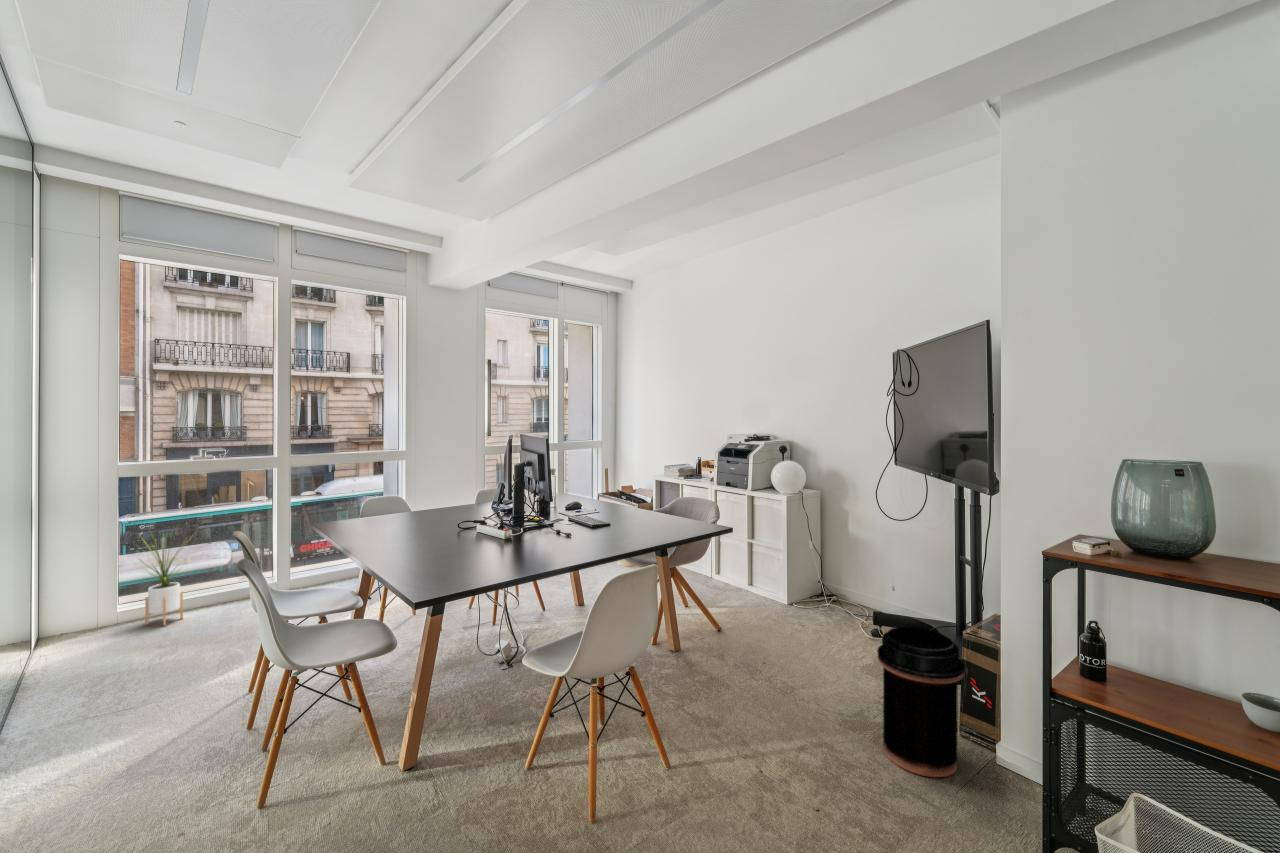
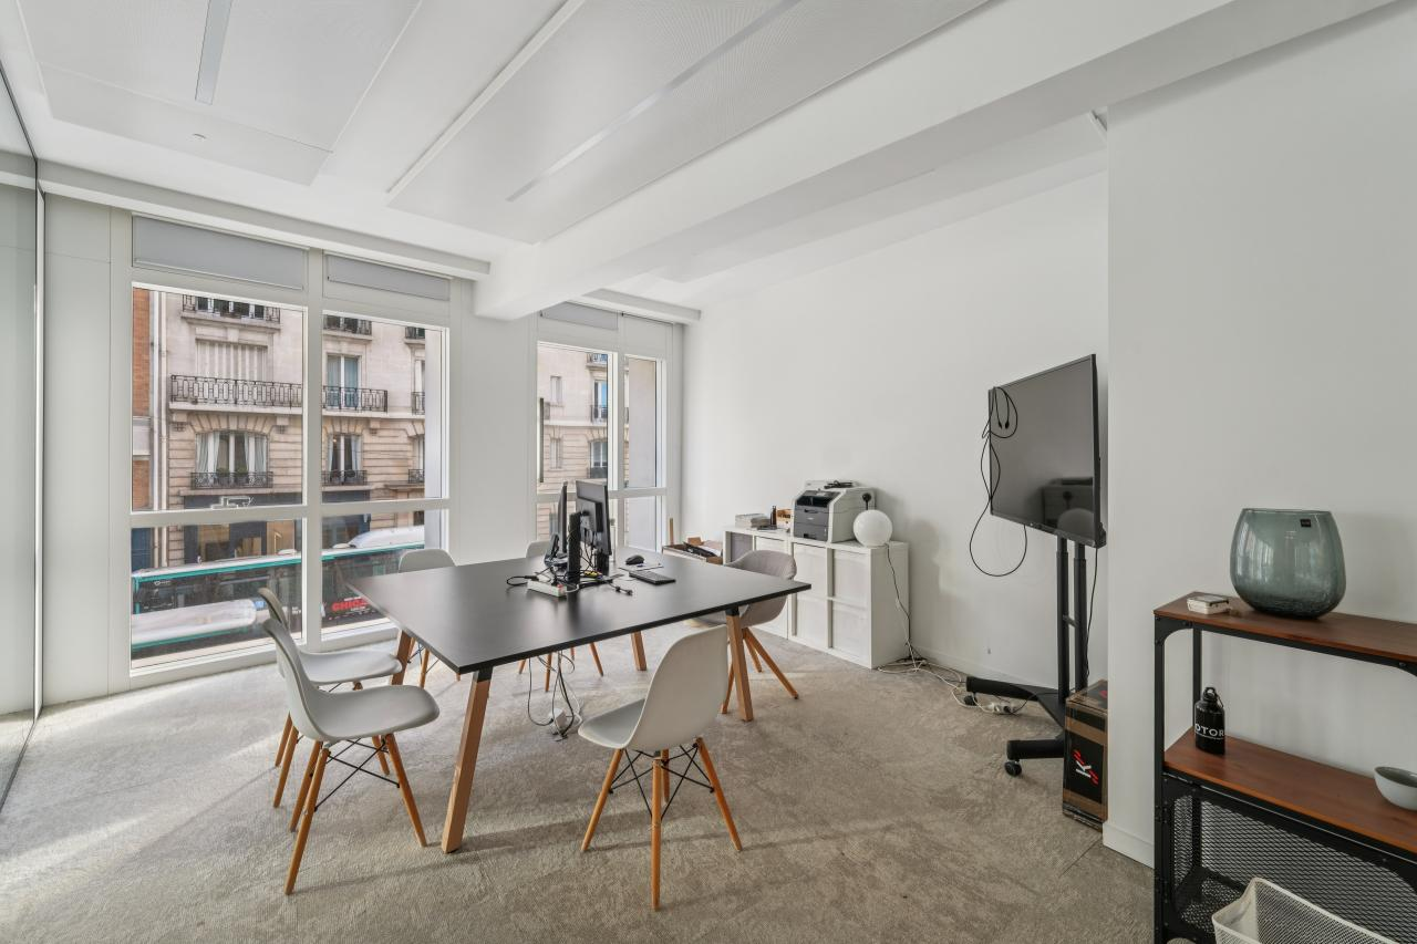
- house plant (165, 574)
- trash can (919, 696)
